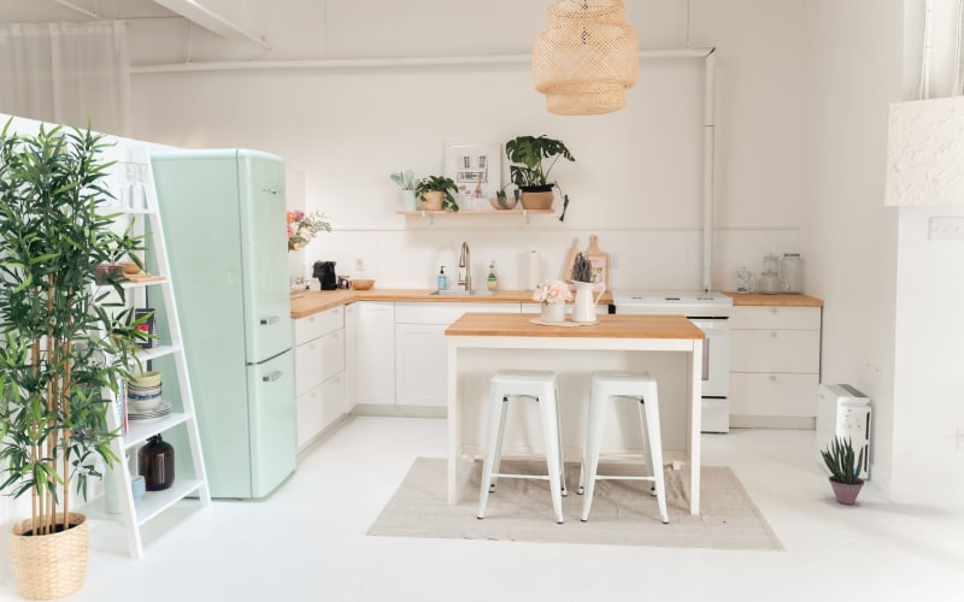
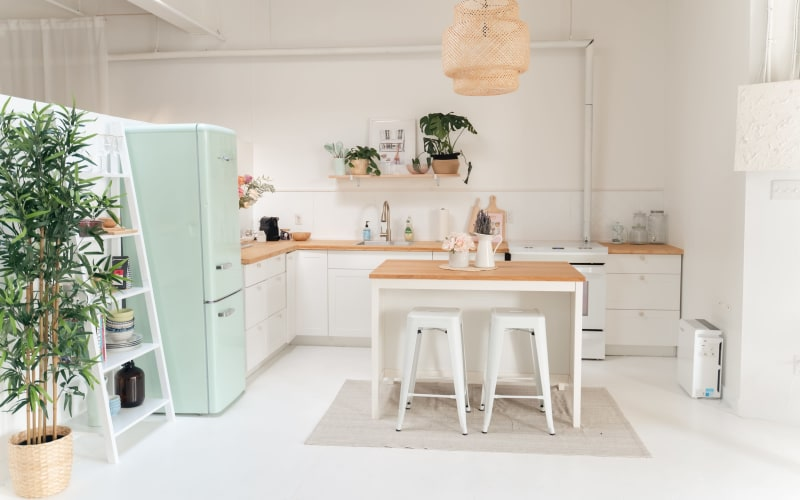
- potted plant (842, 468)
